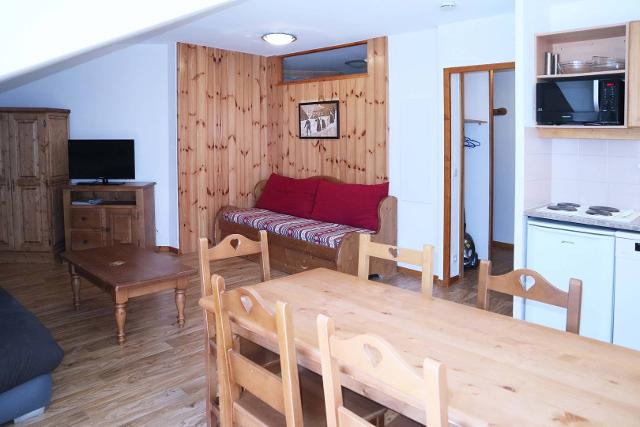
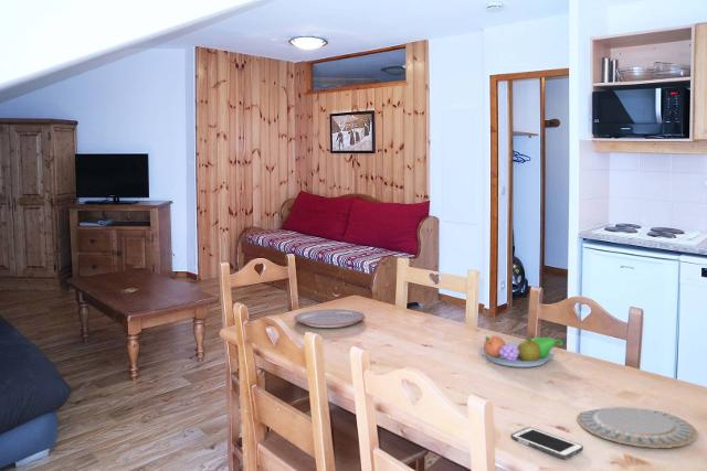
+ cell phone (546, 442)
+ plate (329, 319)
+ chinaware (634, 421)
+ fruit bowl (519, 345)
